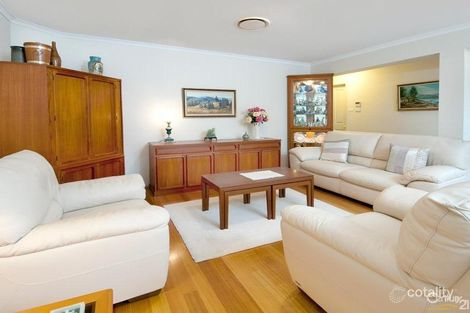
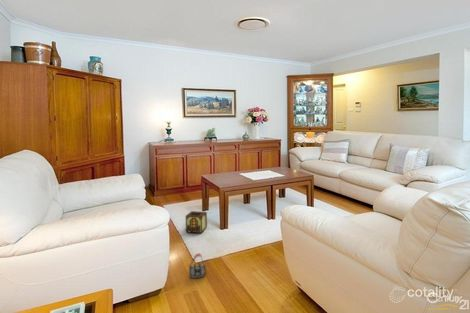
+ bag (195, 257)
+ lantern (196, 221)
